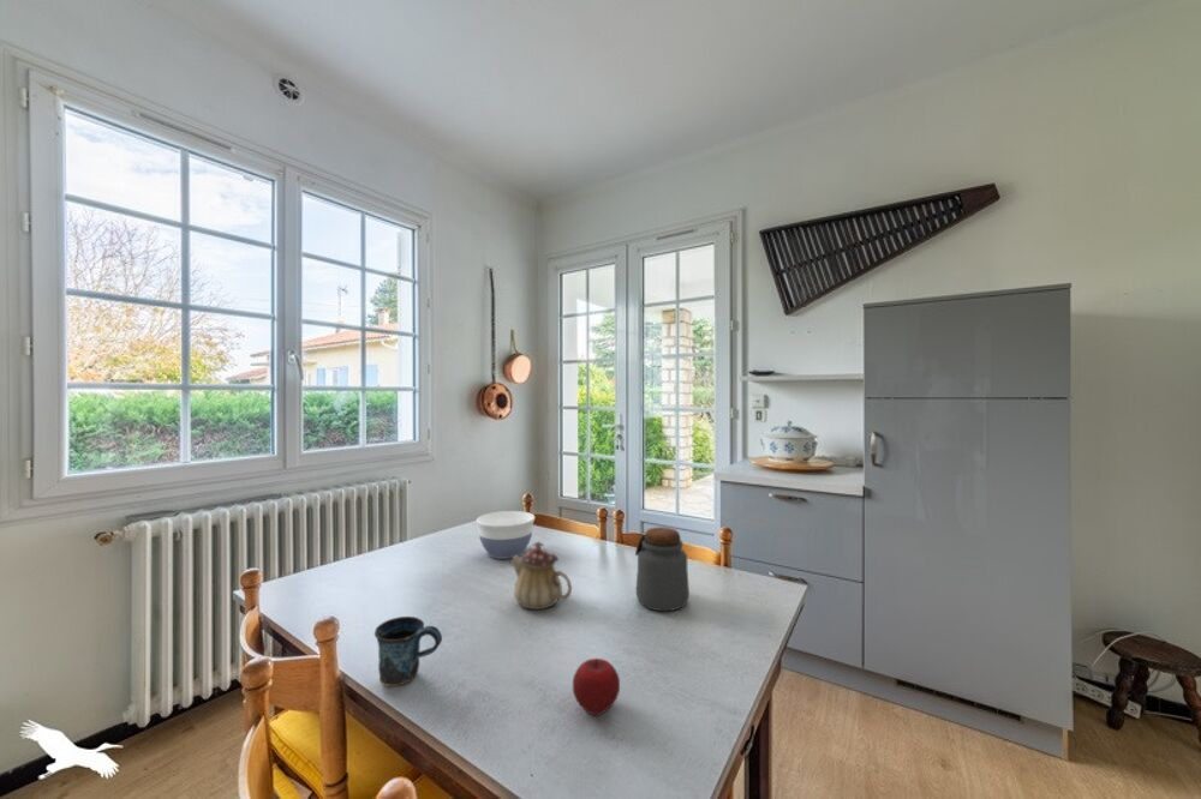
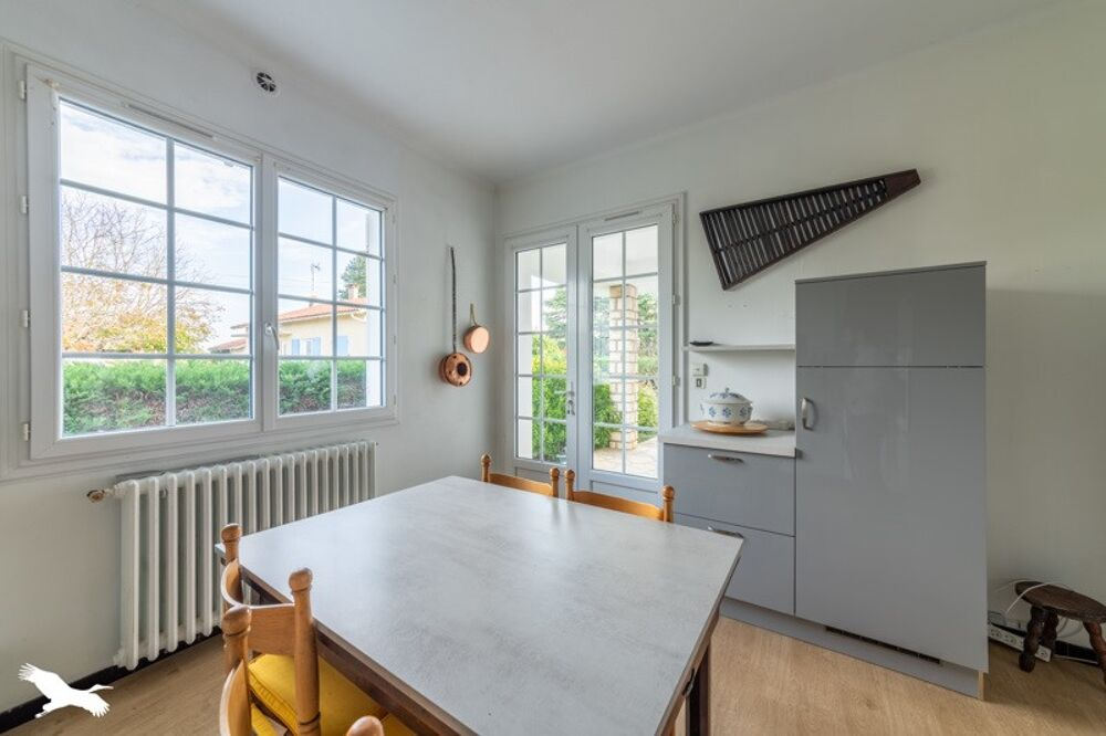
- mug (405, 654)
- teapot (540, 571)
- apple (596, 683)
- bowl (506, 534)
- jar (662, 565)
